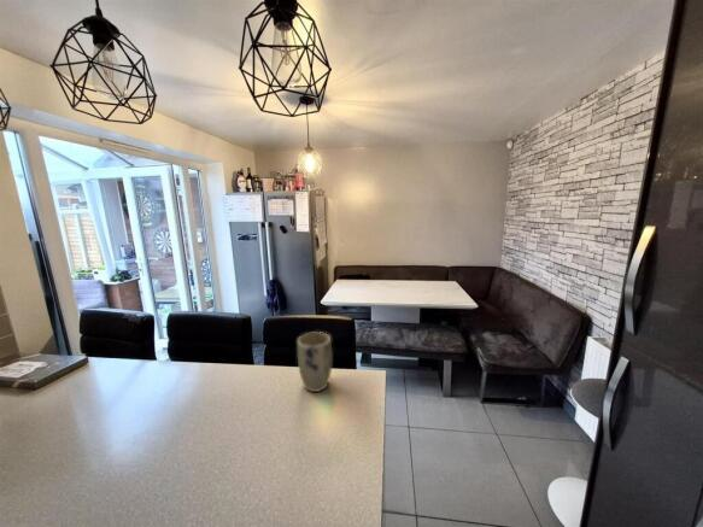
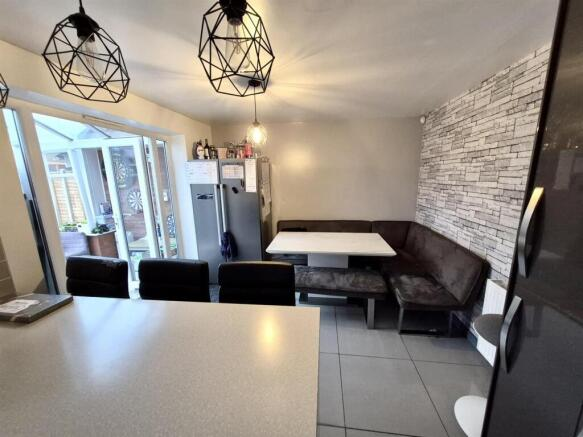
- plant pot (315, 362)
